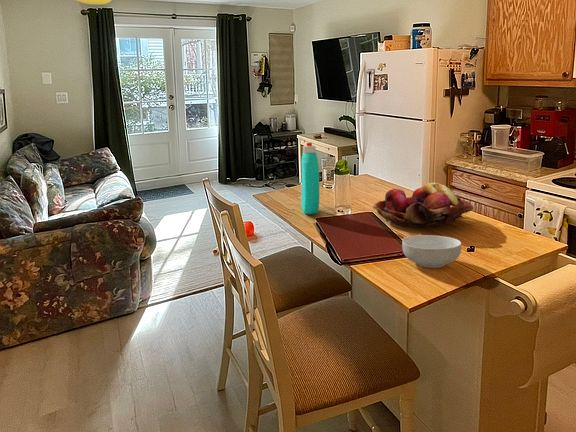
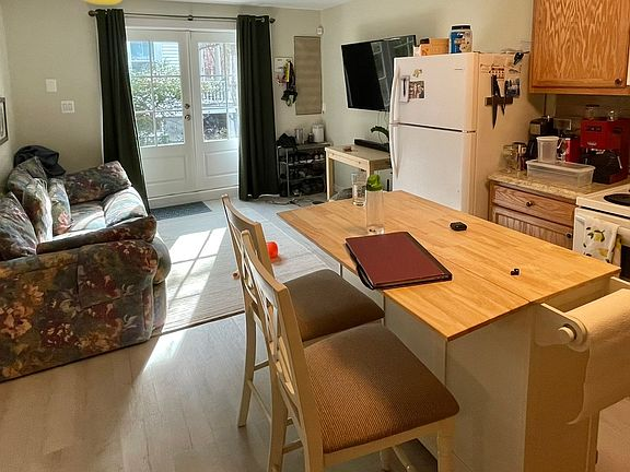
- bottle (310, 178)
- fruit basket (424, 203)
- cereal bowl (430, 252)
